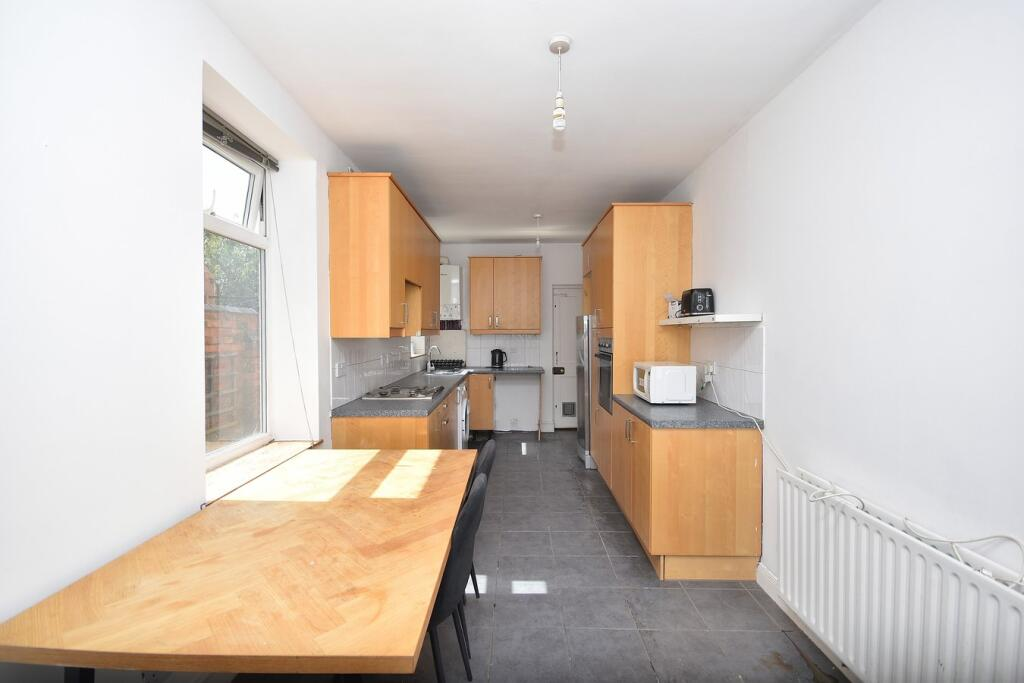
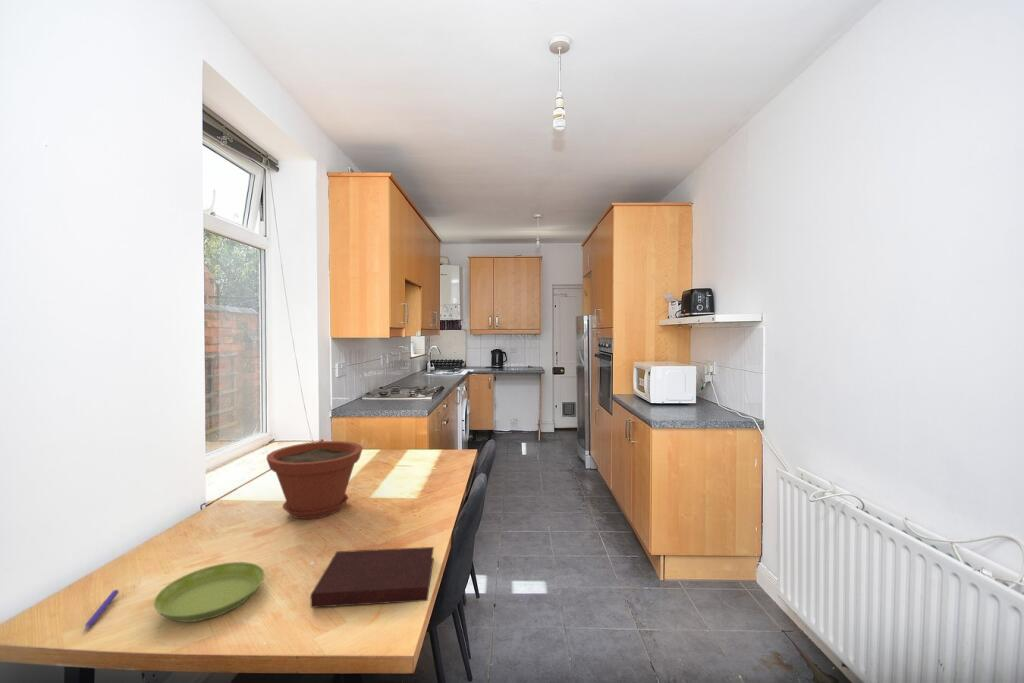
+ saucer (212, 592)
+ plant pot (316, 480)
+ pen (101, 608)
+ notebook (378, 574)
